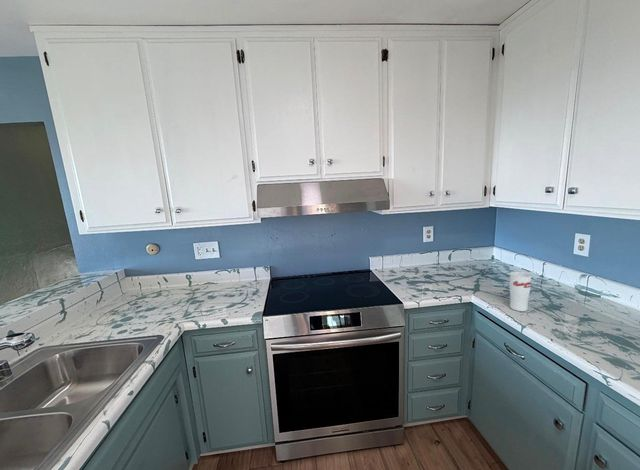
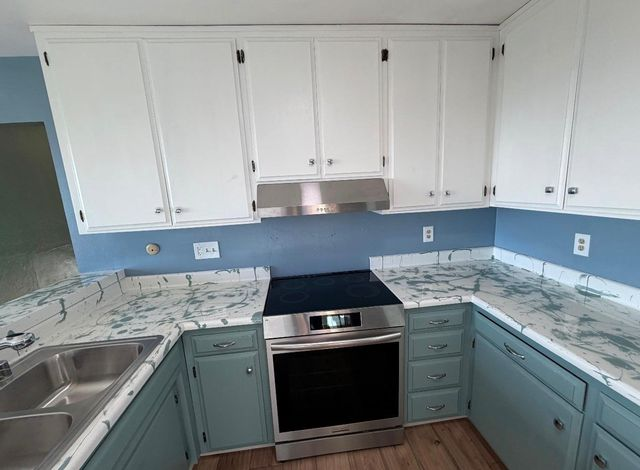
- cup (519, 291)
